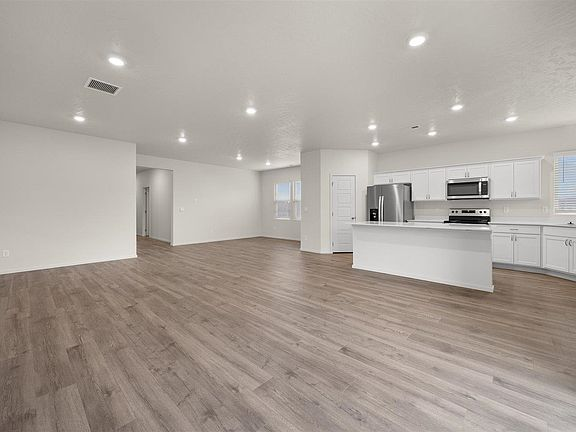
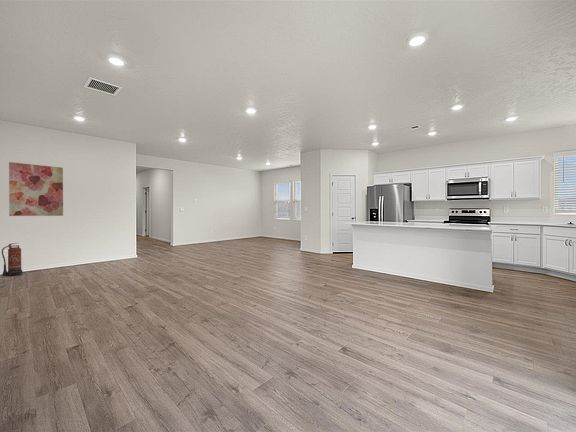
+ fire extinguisher (12, 259)
+ wall art (37, 190)
